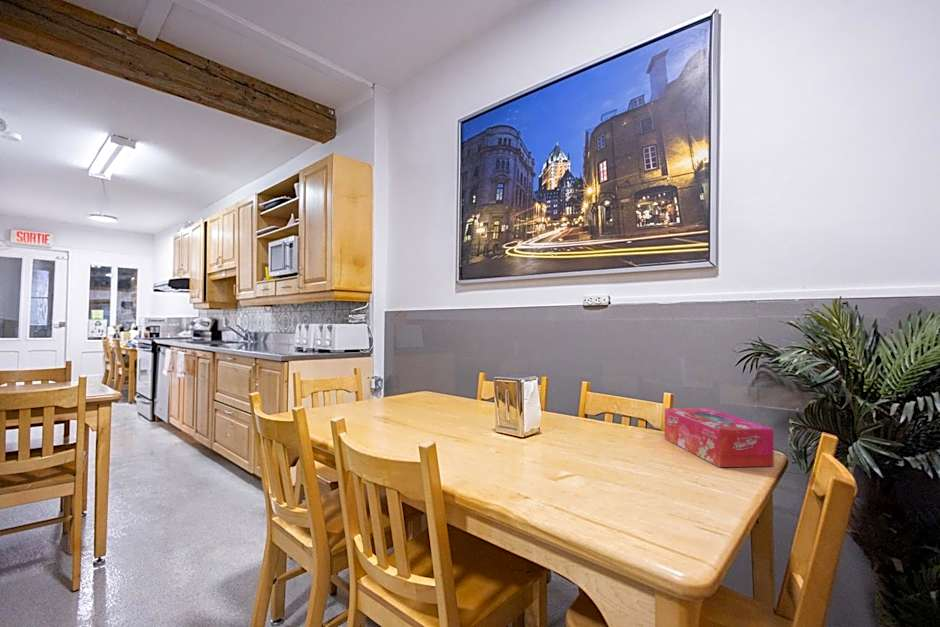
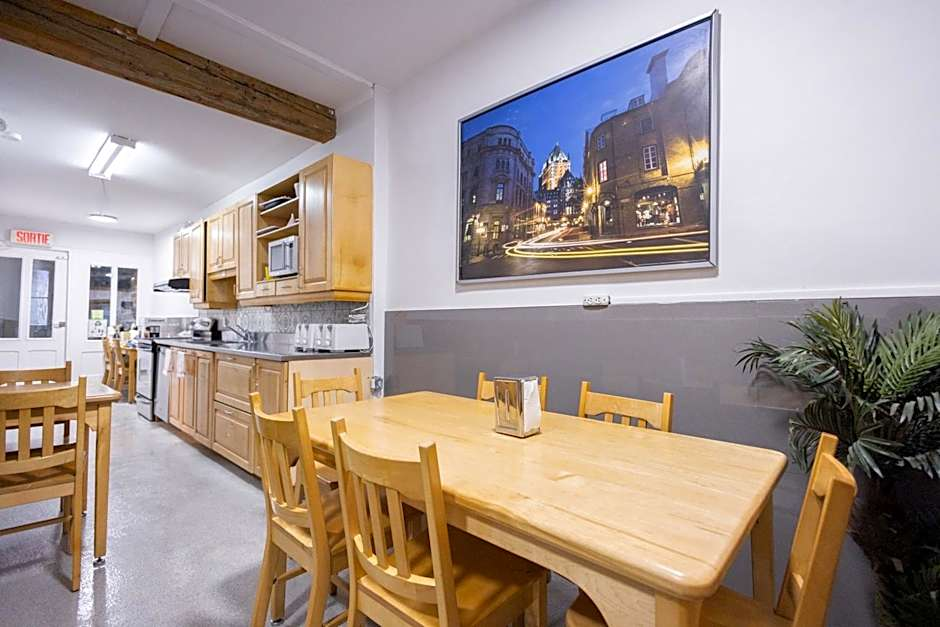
- tissue box (713, 434)
